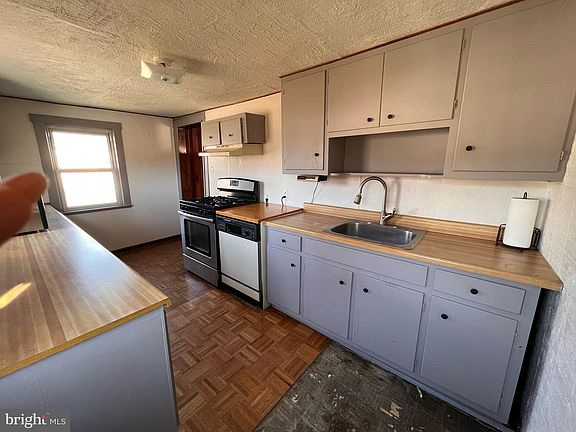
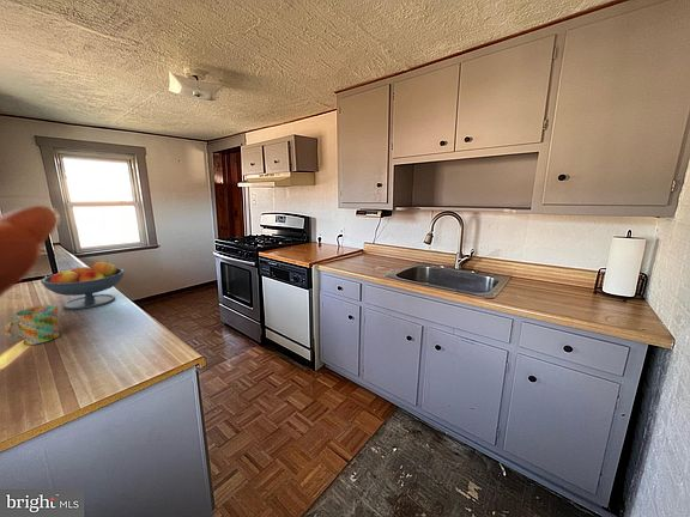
+ mug (32, 326)
+ fruit bowl (86, 284)
